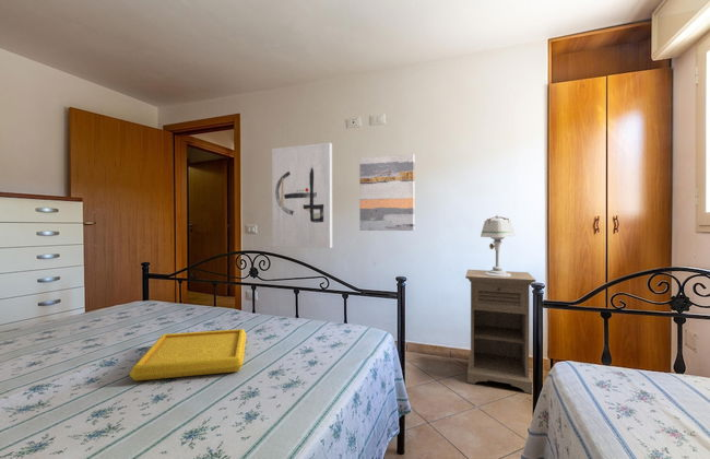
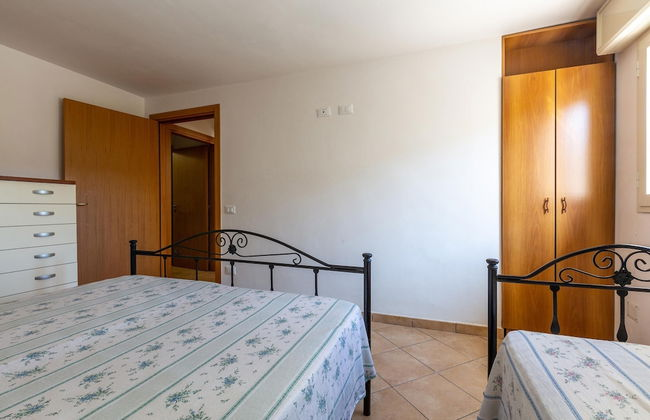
- table lamp (497, 244)
- nightstand (497, 325)
- wall art (386, 193)
- wall art (300, 197)
- serving tray (197, 351)
